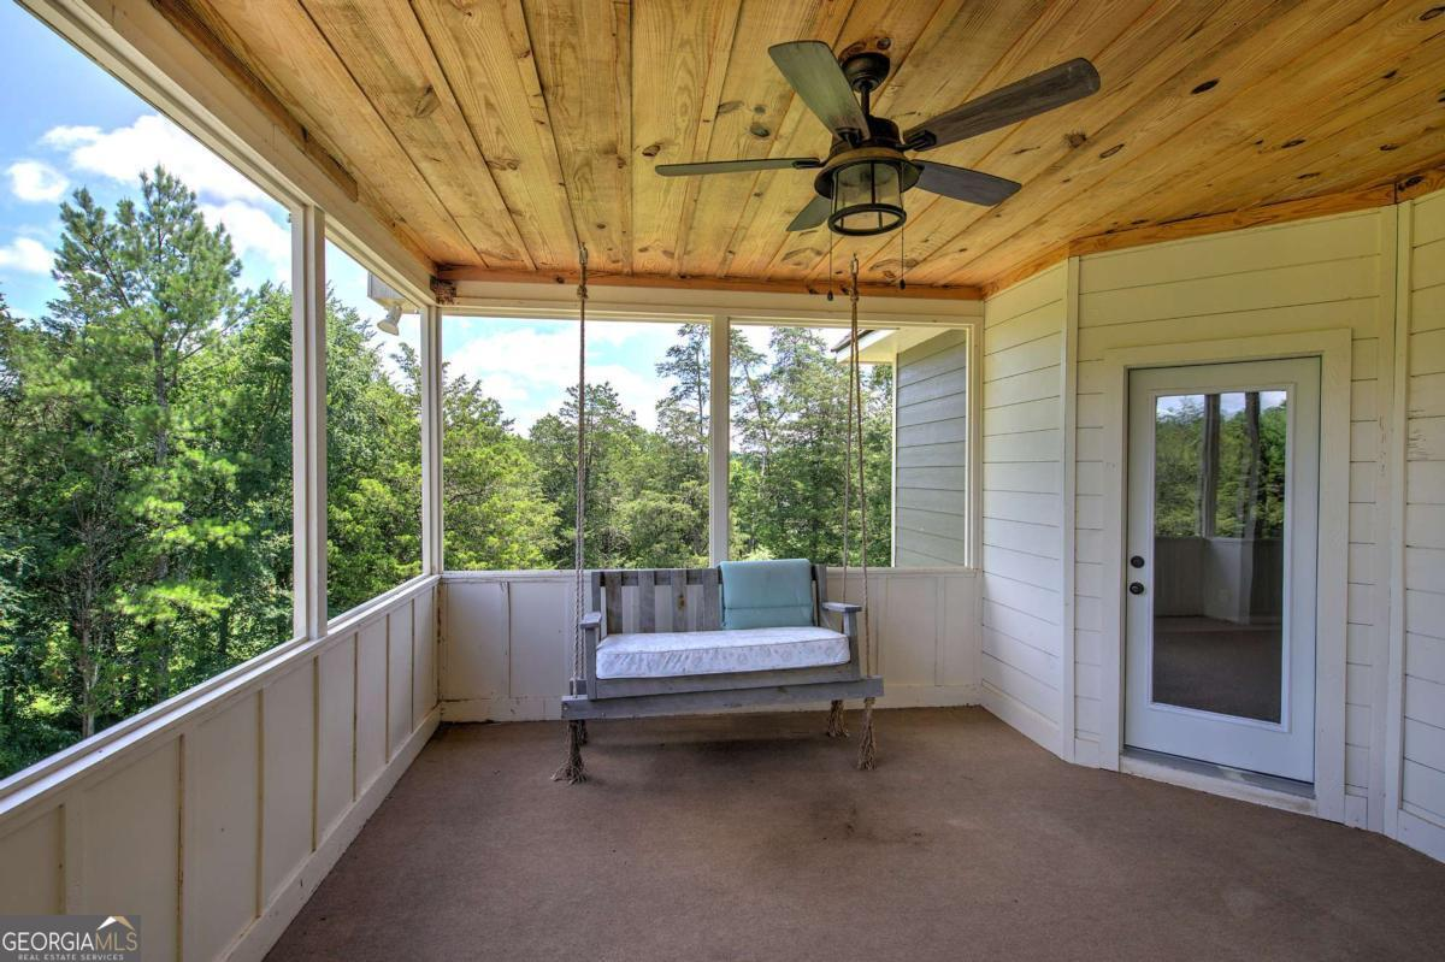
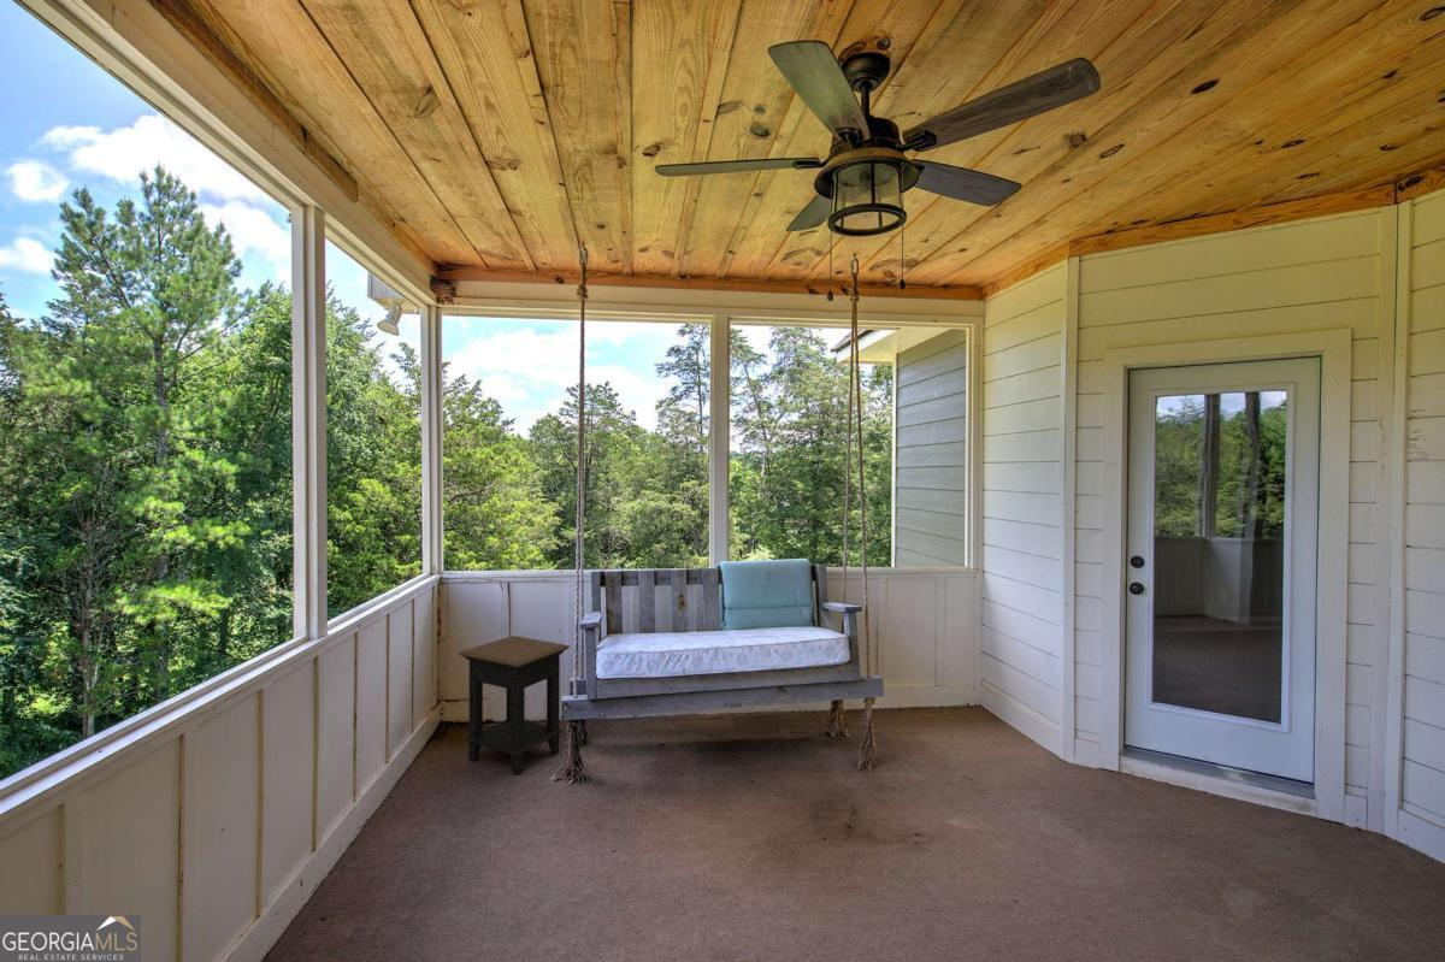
+ side table (514, 702)
